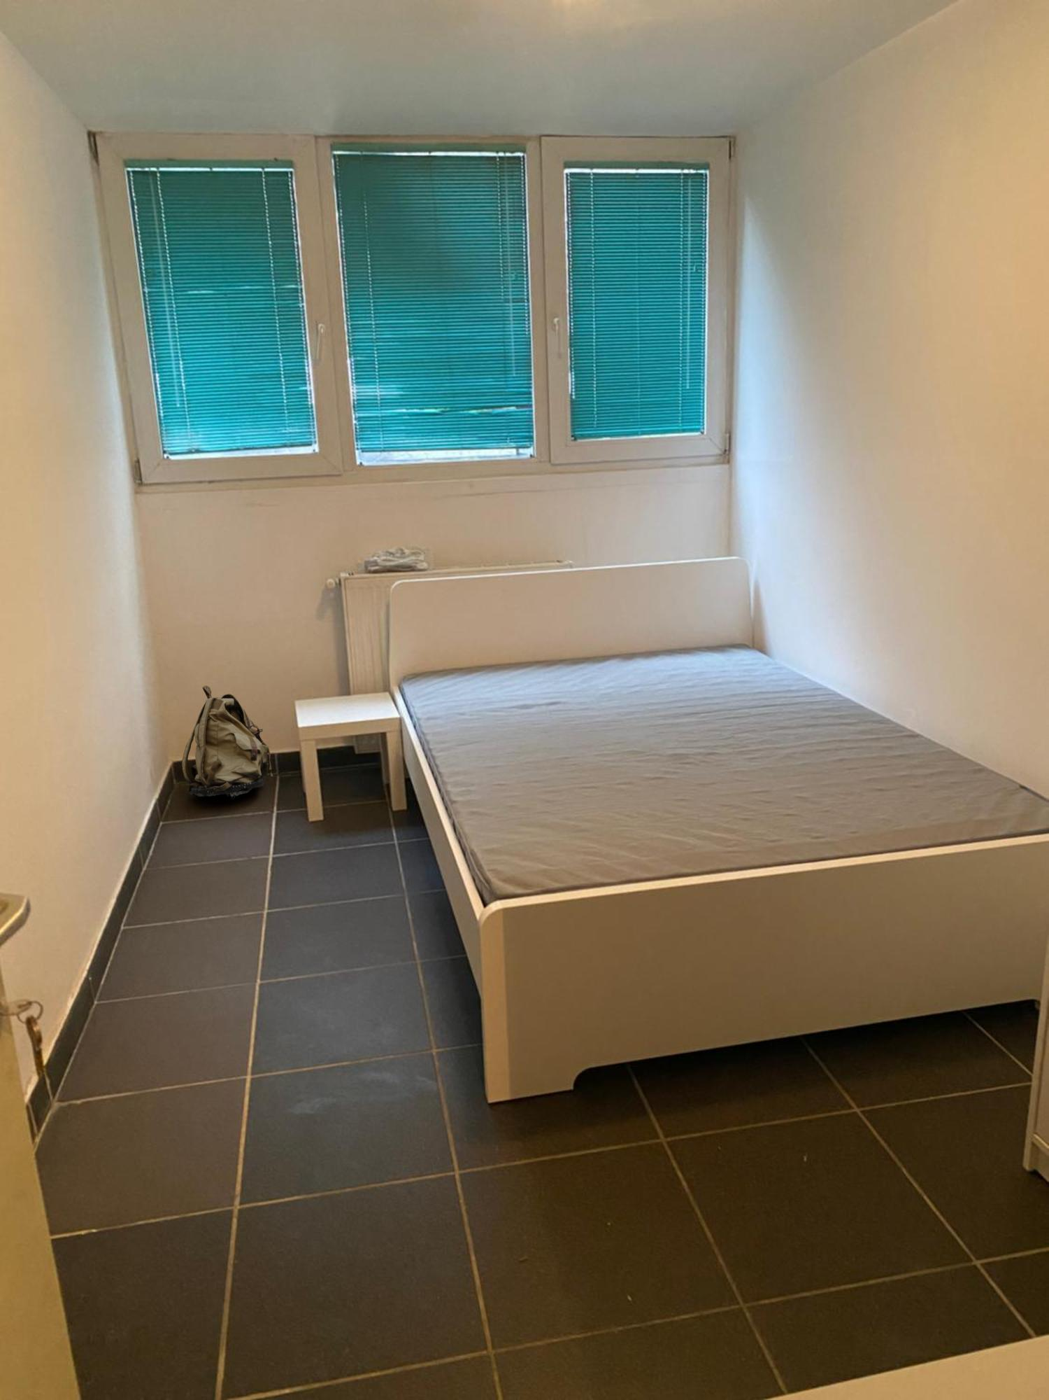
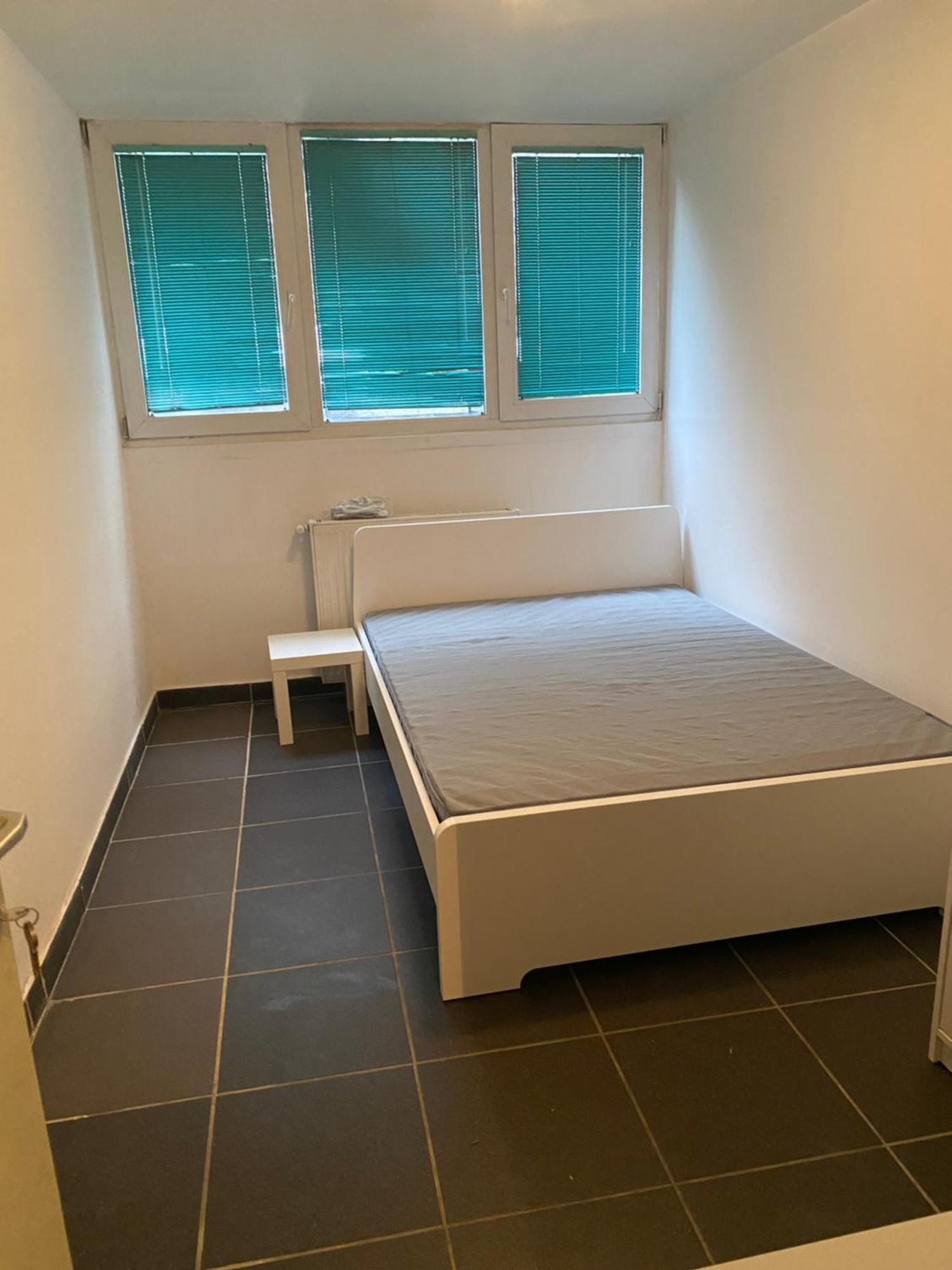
- backpack (223, 743)
